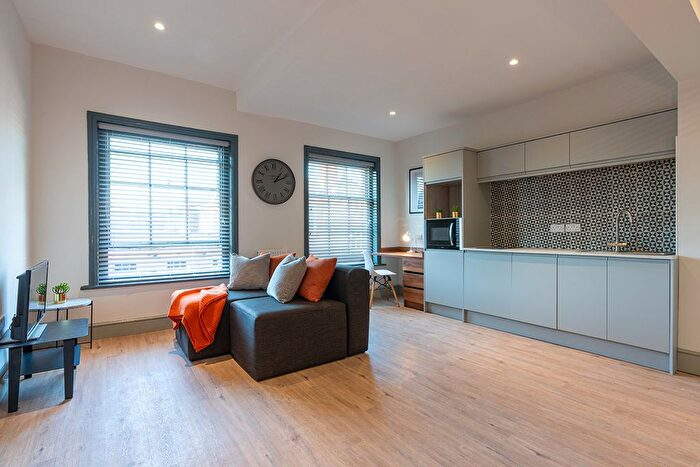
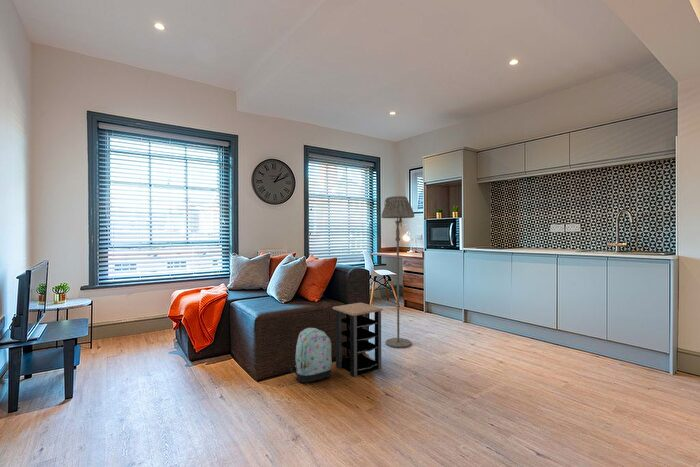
+ side table (357, 337)
+ floor lamp (398, 270)
+ backpack (314, 353)
